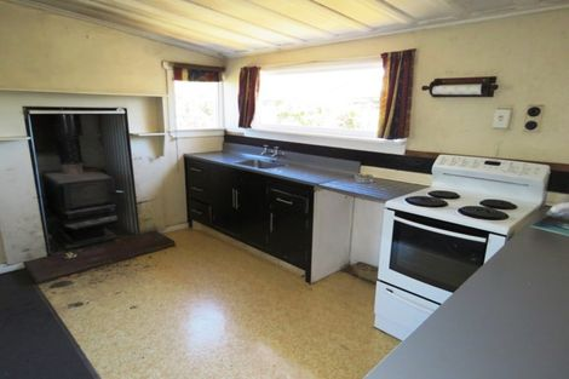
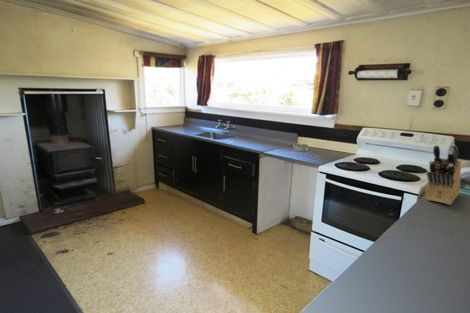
+ knife block (445, 170)
